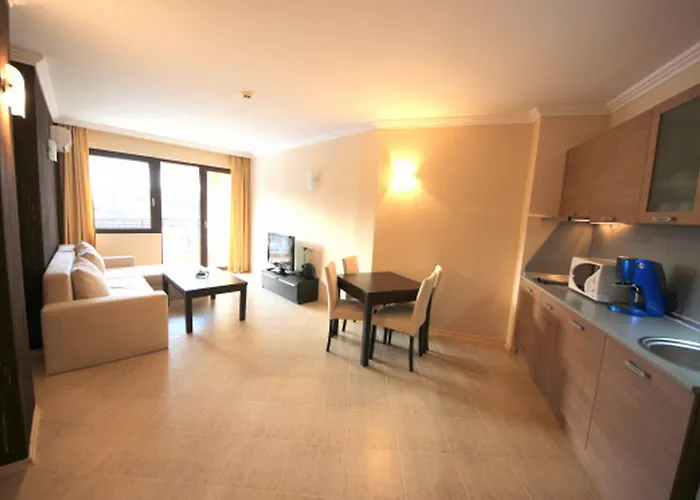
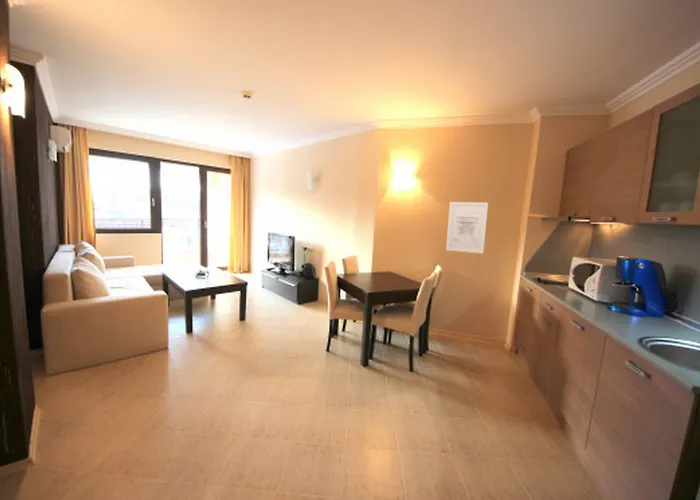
+ wall art (466, 227)
